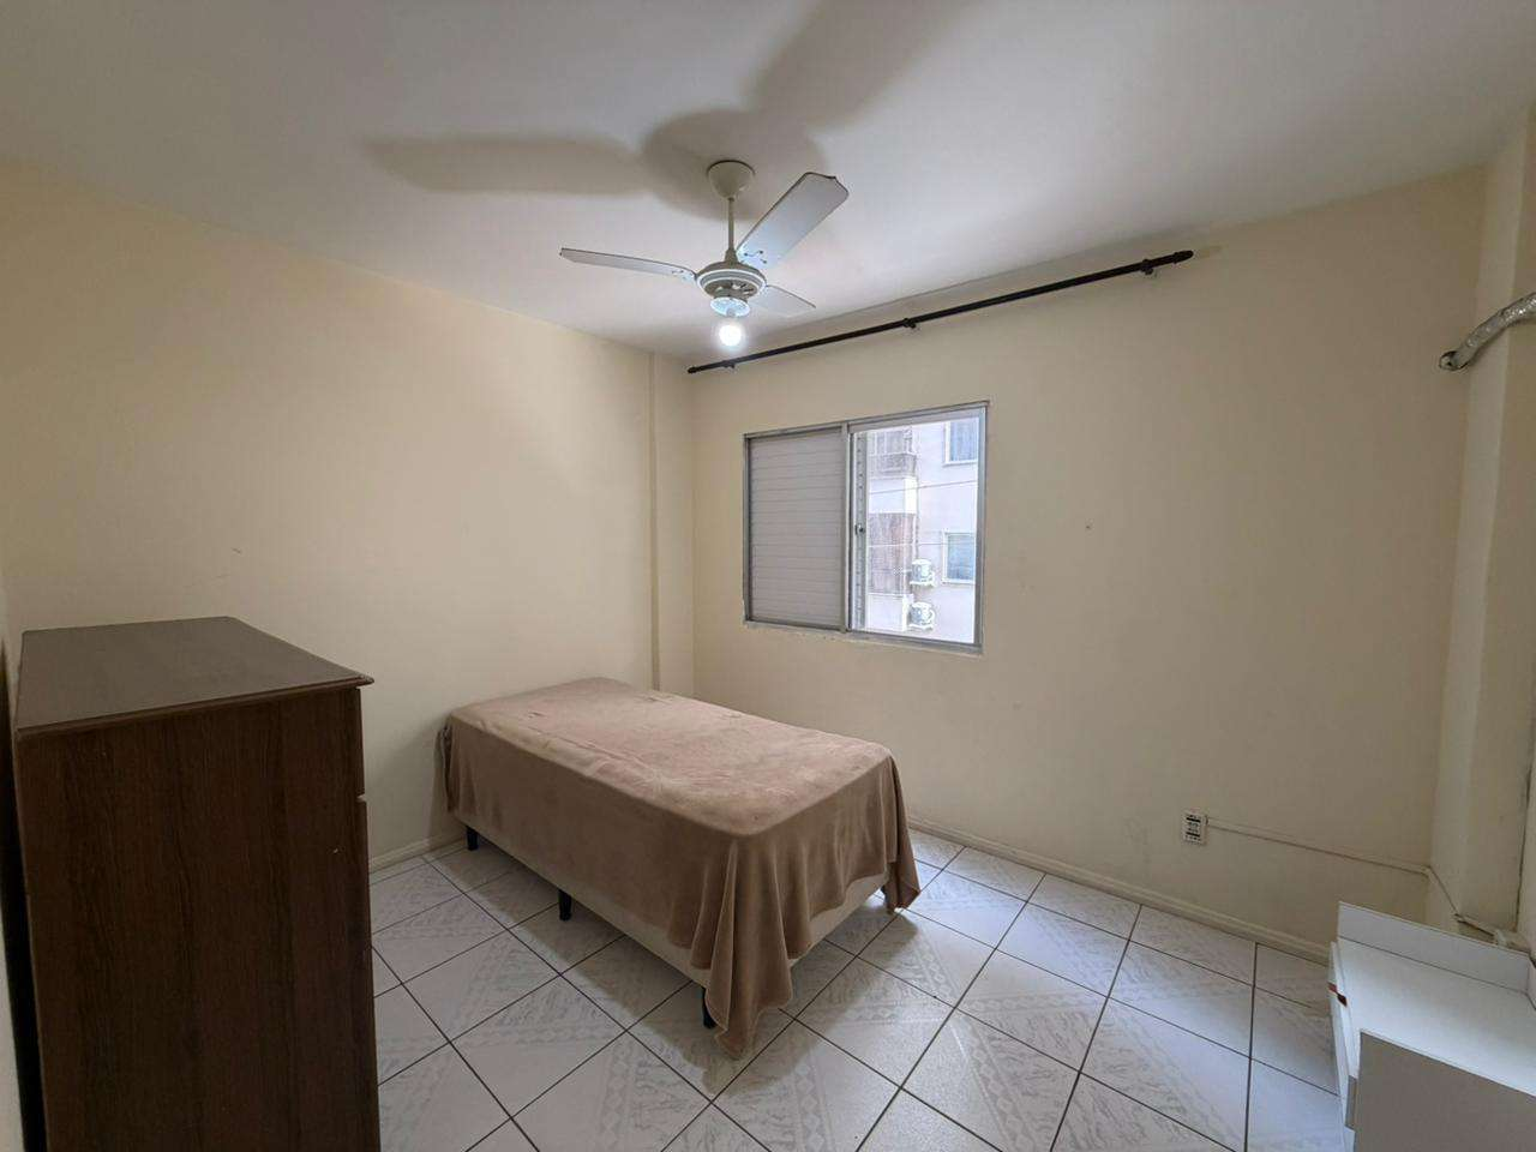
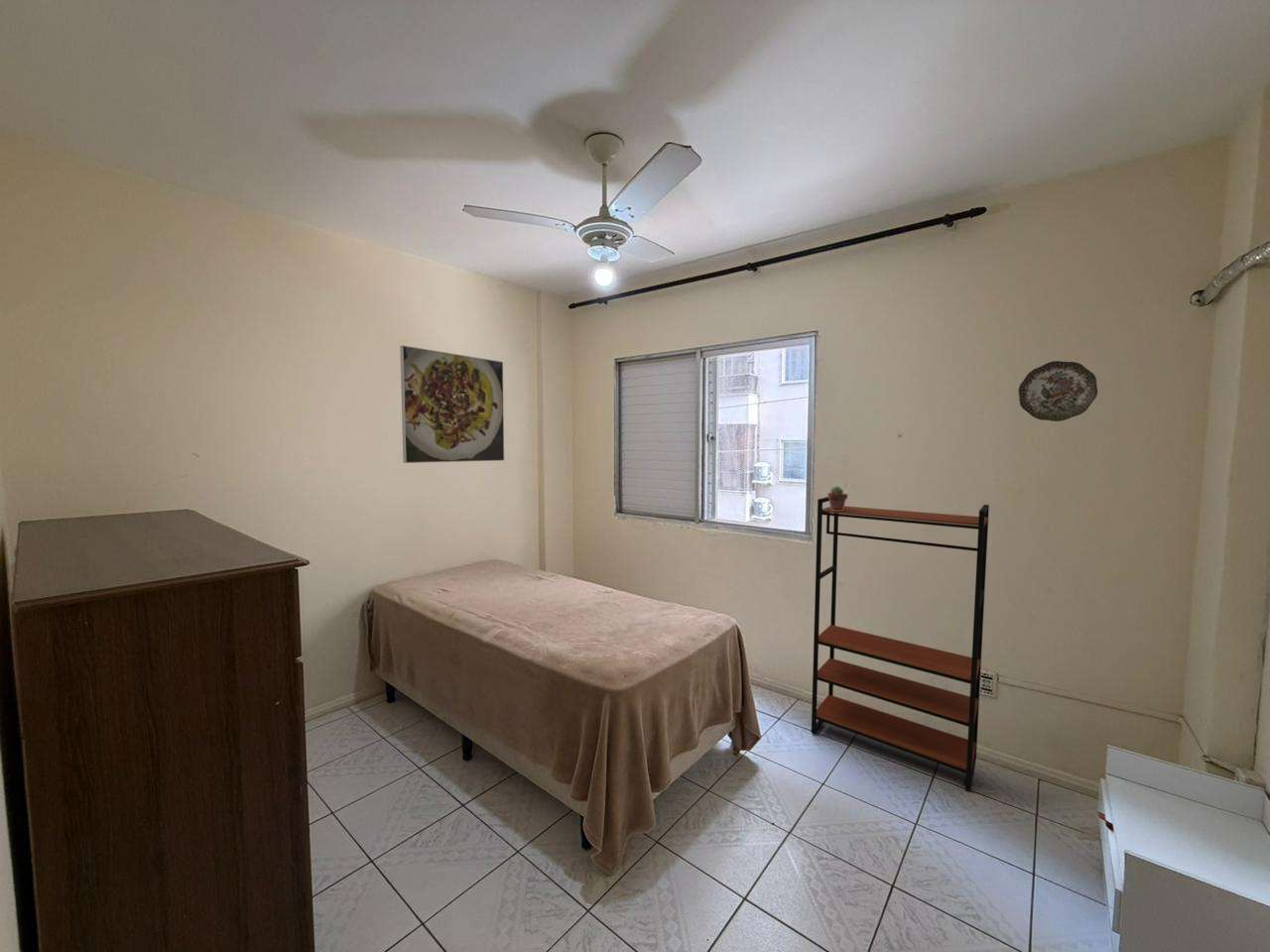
+ bookshelf (892, 639)
+ potted succulent (837, 498)
+ decorative plate (1056, 391)
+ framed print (456, 408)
